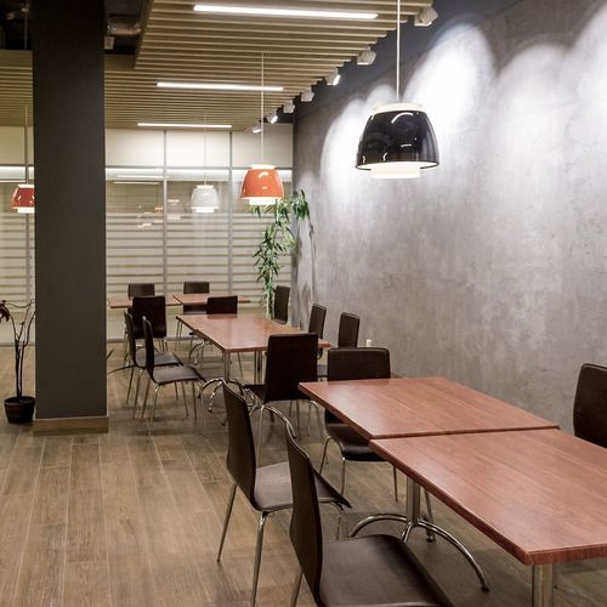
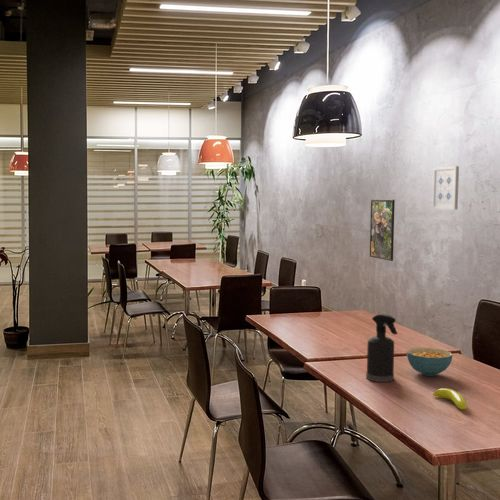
+ cereal bowl (428, 363)
+ wall art (445, 188)
+ banana (450, 398)
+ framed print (381, 229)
+ spray bottle (381, 346)
